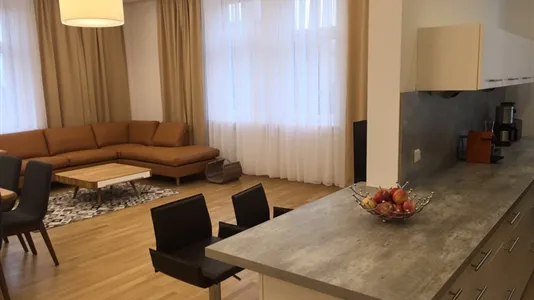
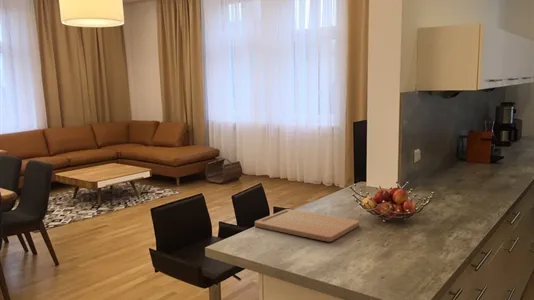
+ cutting board (306, 223)
